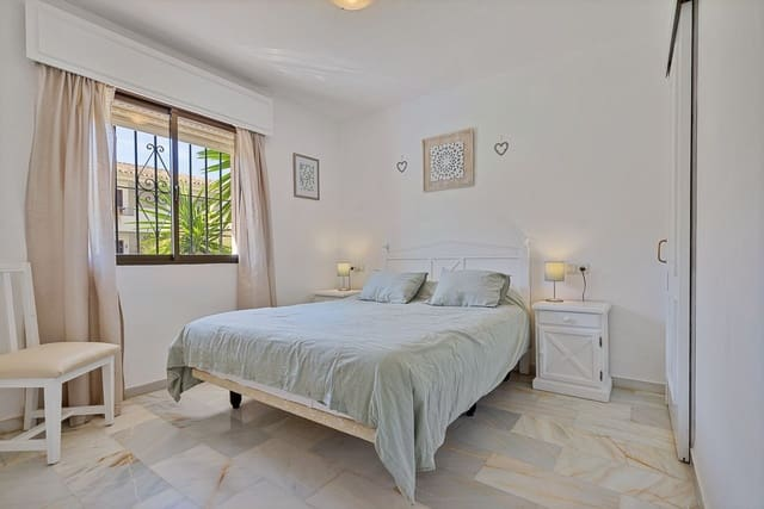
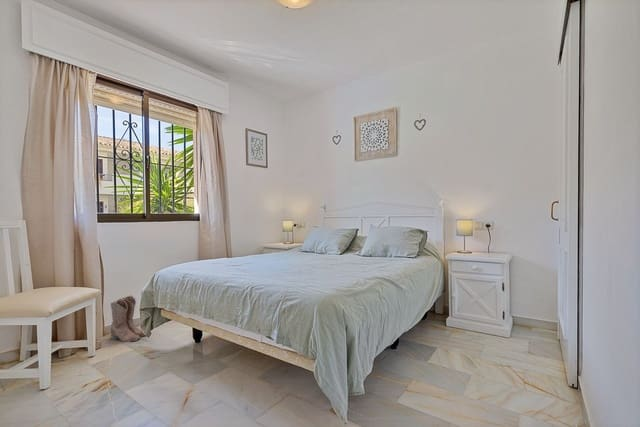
+ boots (129, 317)
